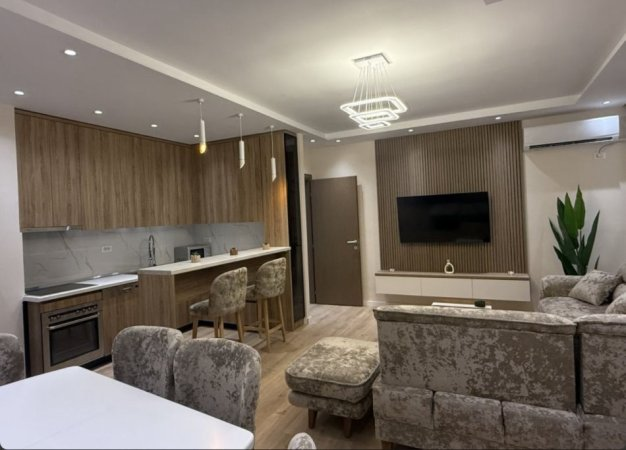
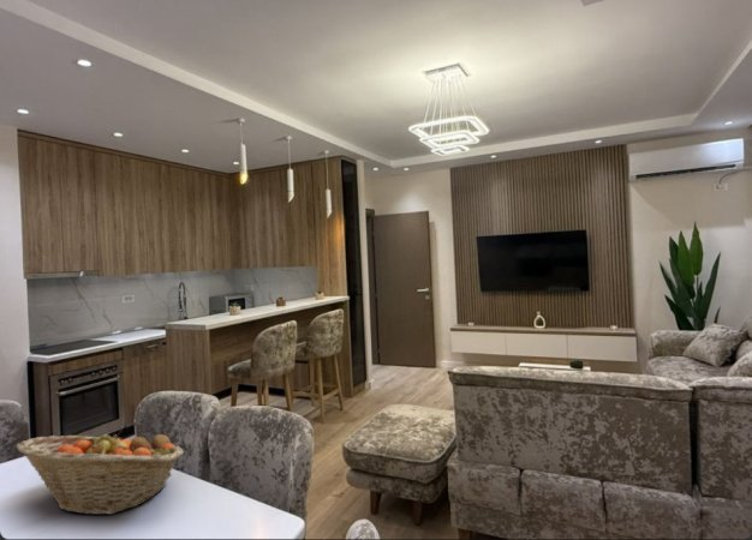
+ fruit basket (105, 460)
